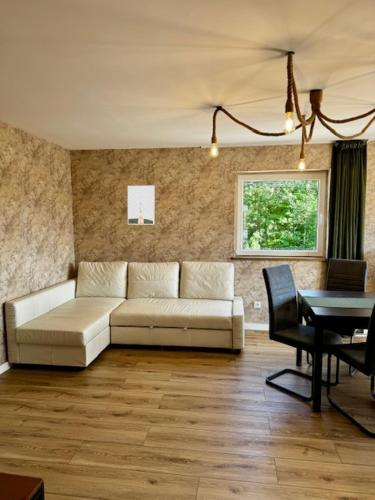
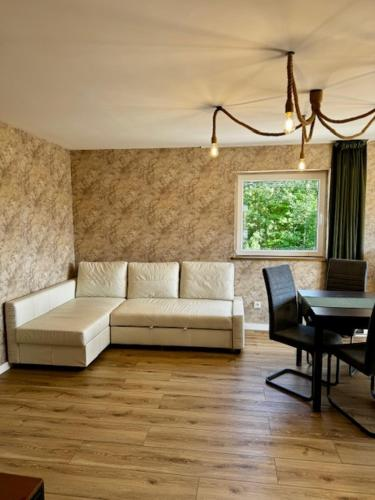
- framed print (141, 205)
